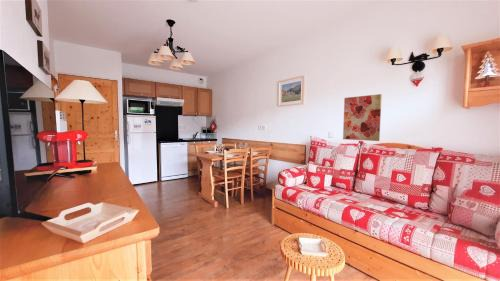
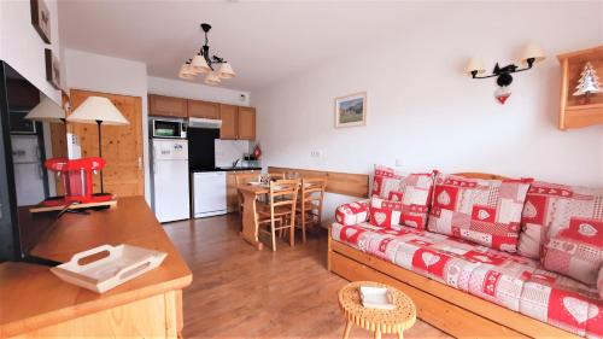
- wall art (361, 118)
